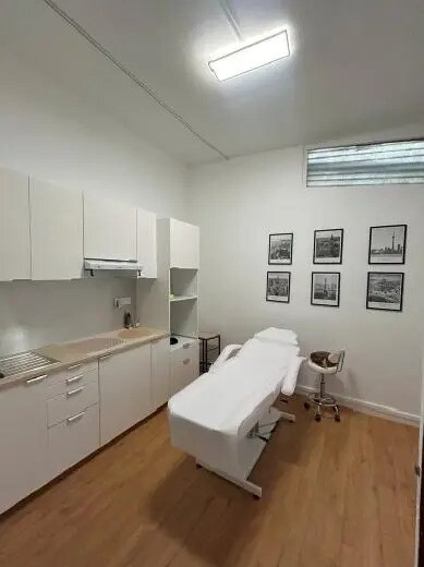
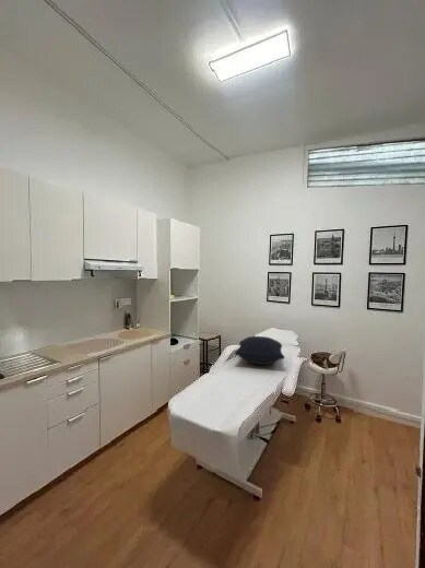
+ pillow (259, 348)
